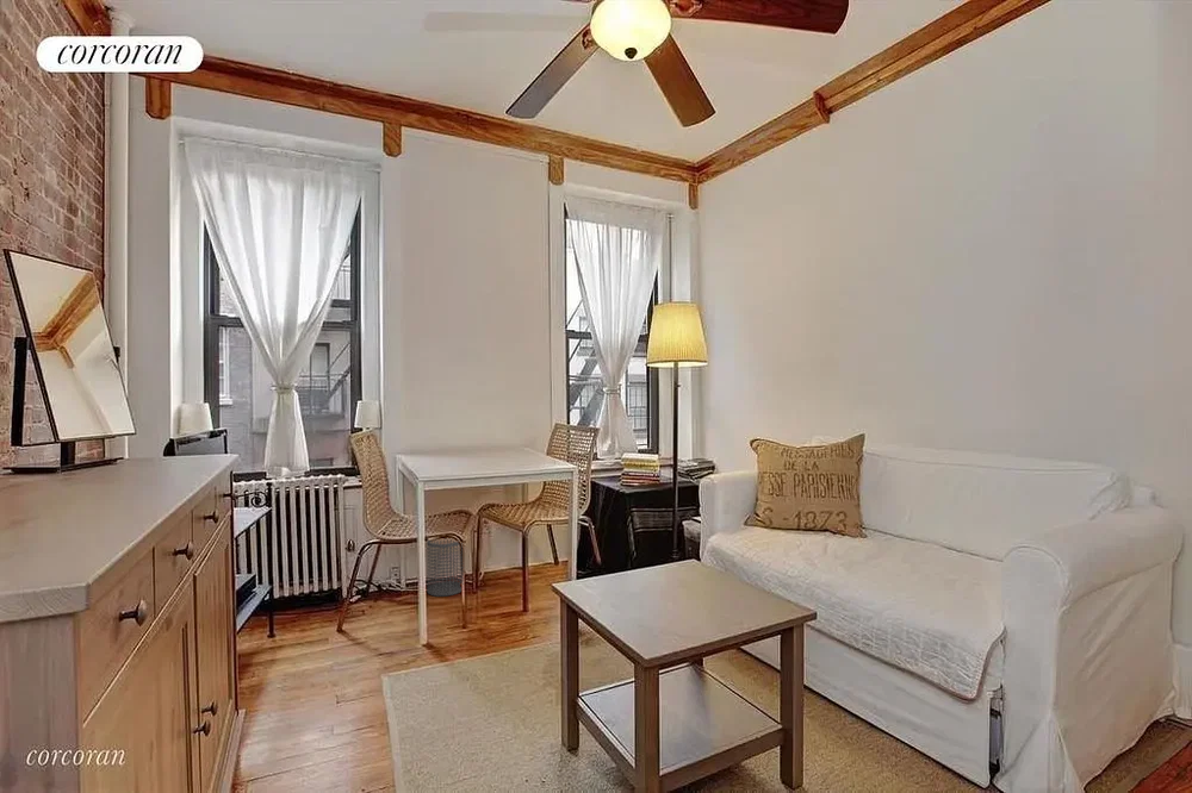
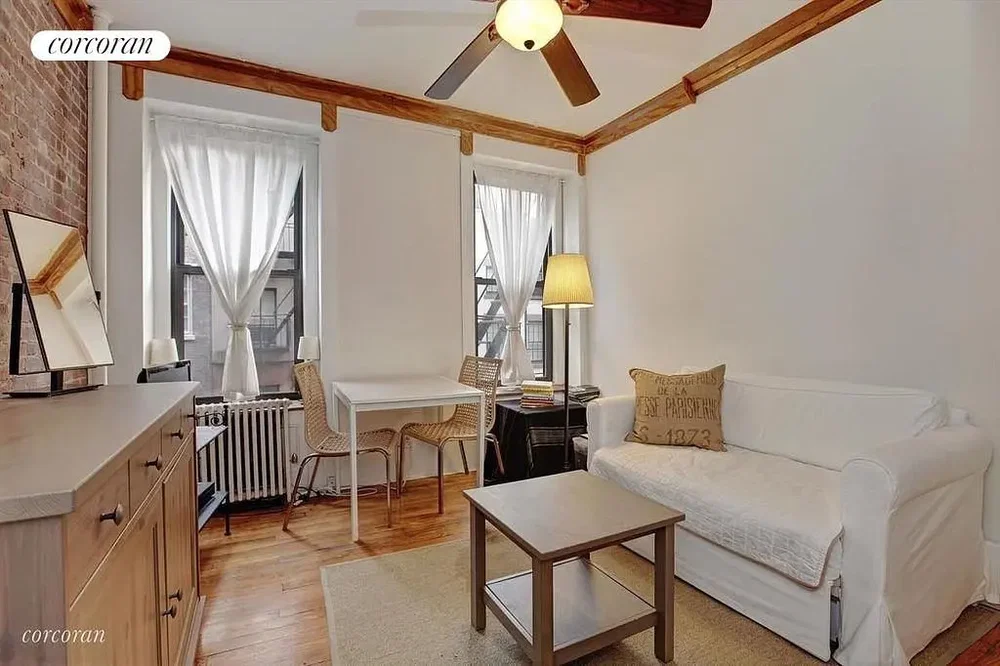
- wastebasket (445, 564)
